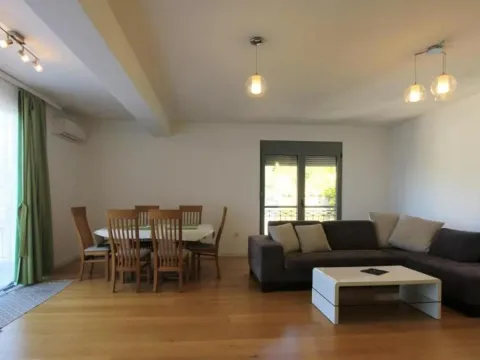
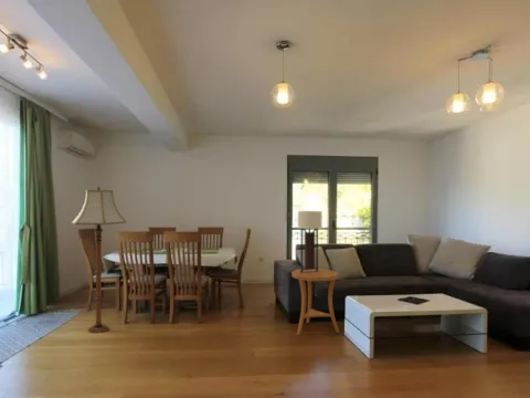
+ wall sconce (309, 241)
+ side table (310, 301)
+ floor lamp (98, 258)
